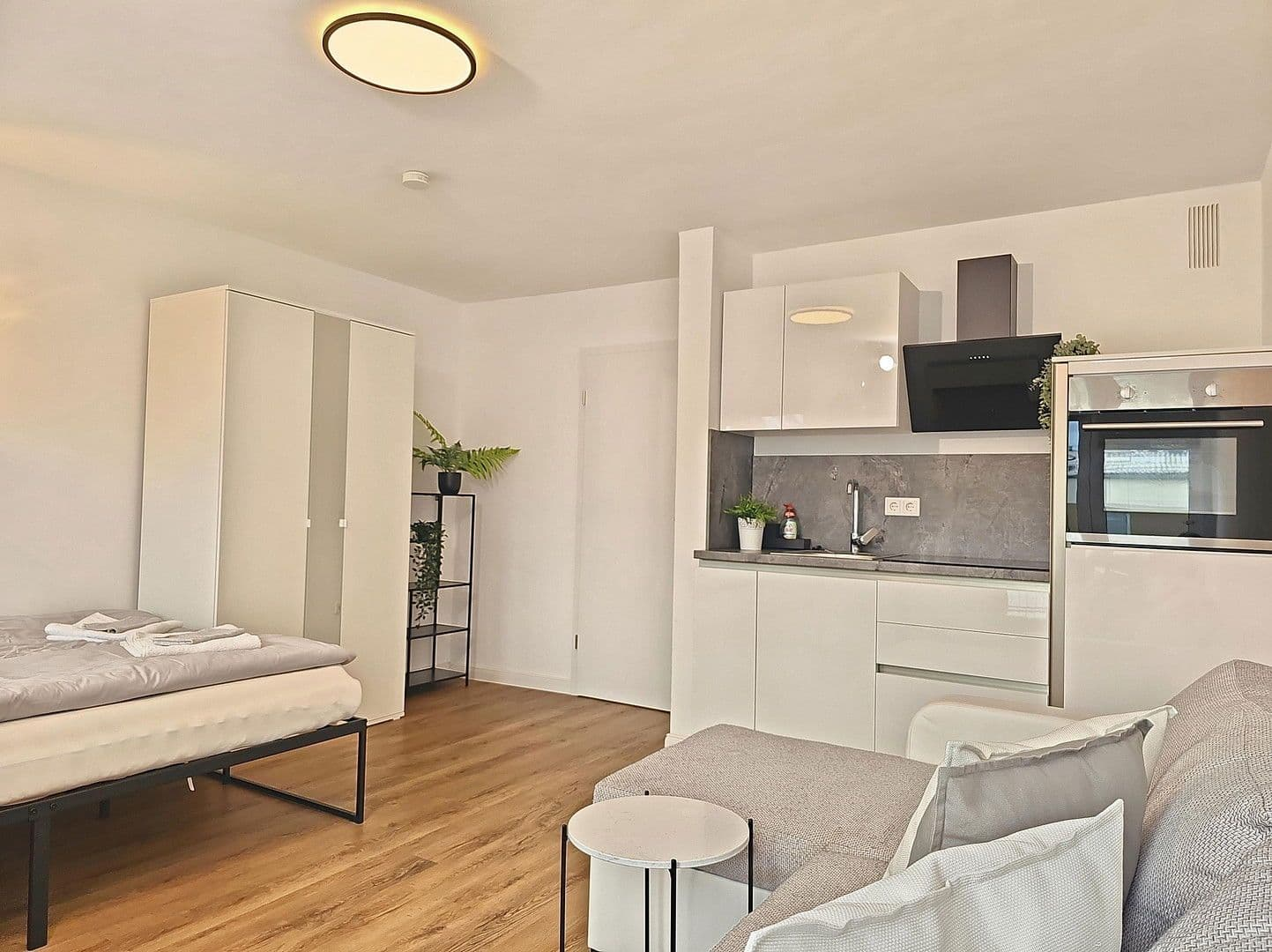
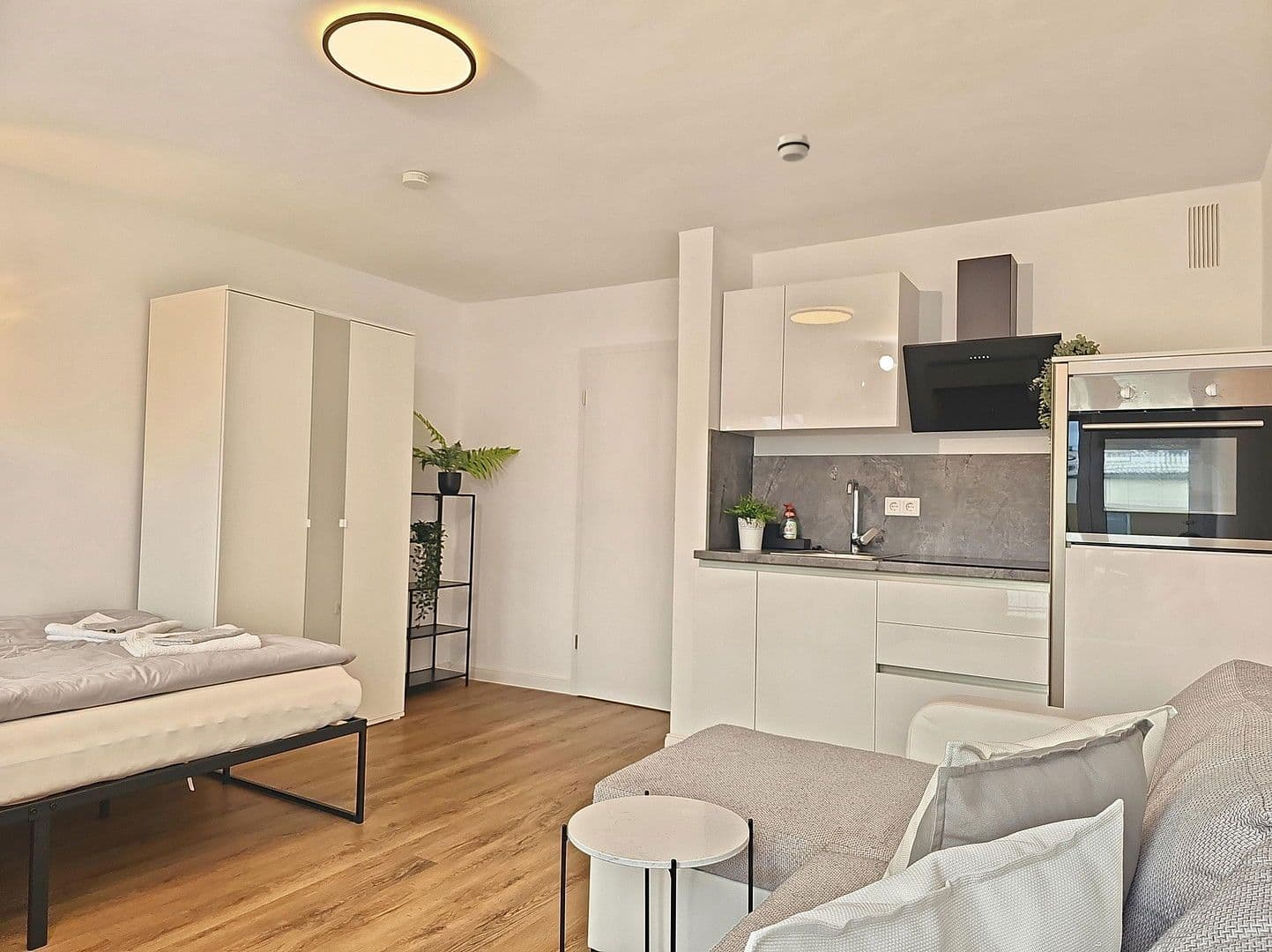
+ smoke detector (793, 148)
